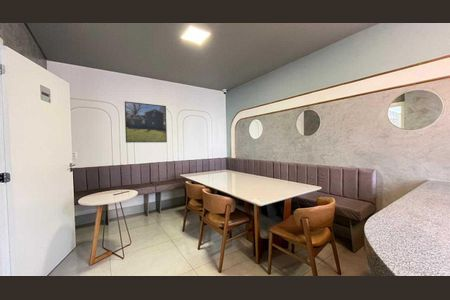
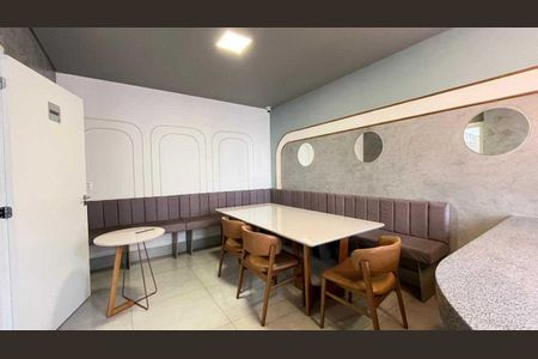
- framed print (146, 123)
